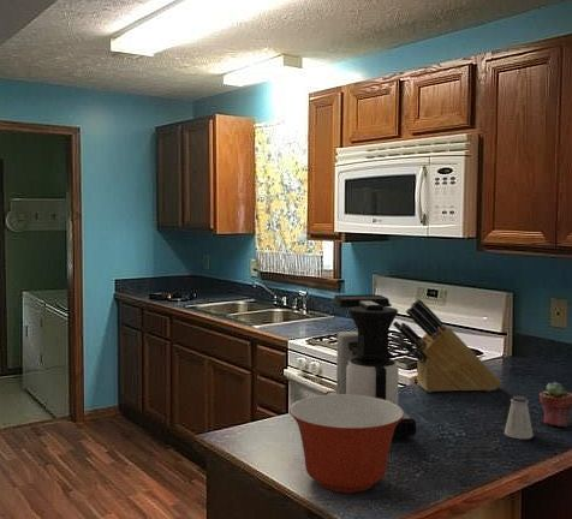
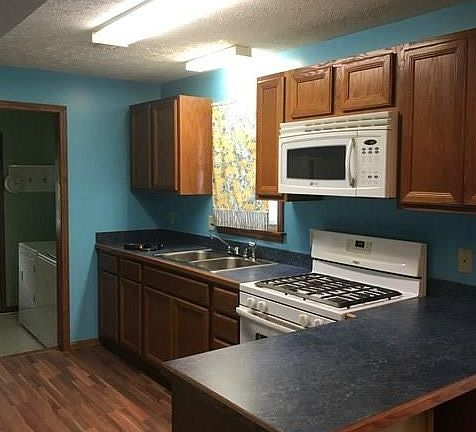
- potted succulent (556, 402)
- coffee maker (368, 362)
- saltshaker (518, 416)
- knife block (446, 342)
- mixing bowl (345, 445)
